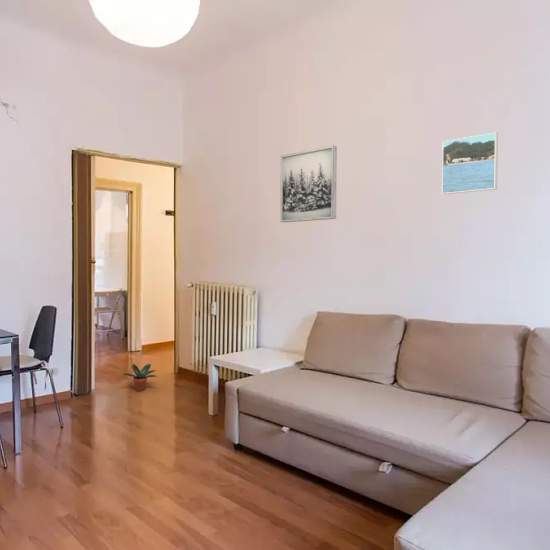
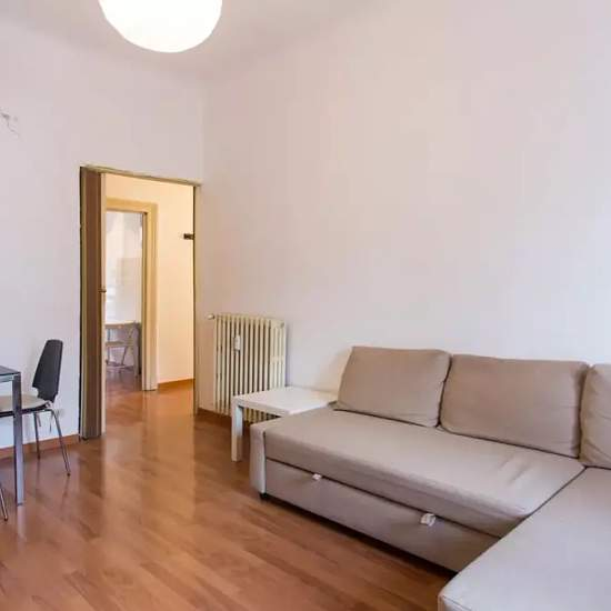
- wall art (307, 185)
- potted plant (140, 375)
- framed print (468, 164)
